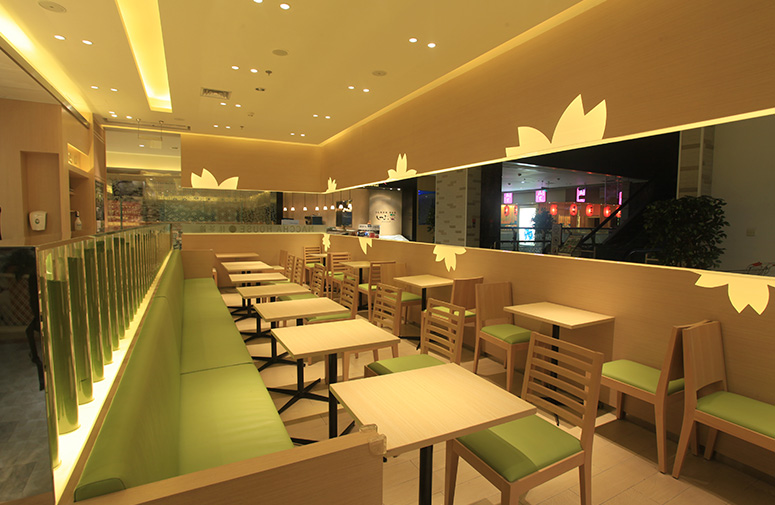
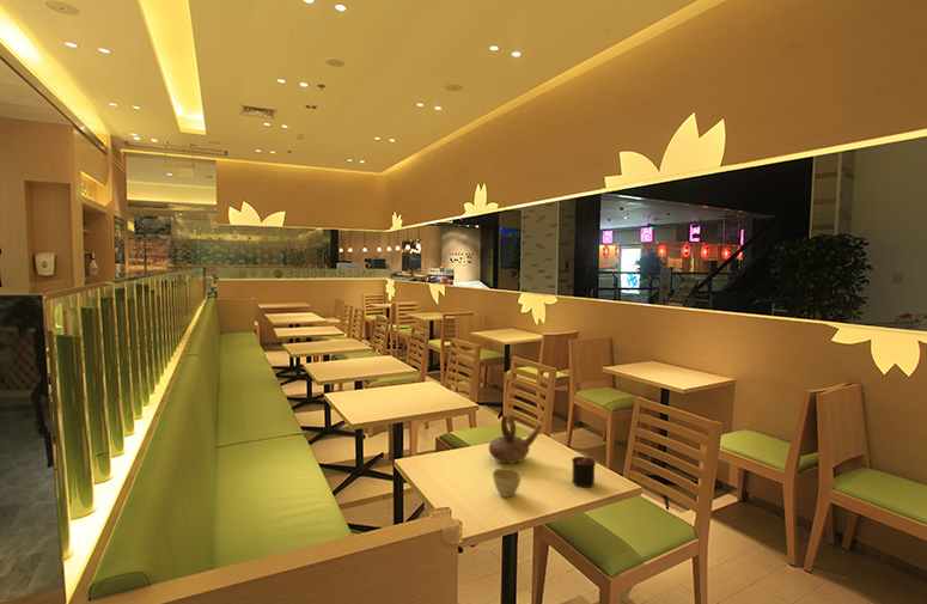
+ teapot (514, 435)
+ flower pot (506, 483)
+ candle (583, 466)
